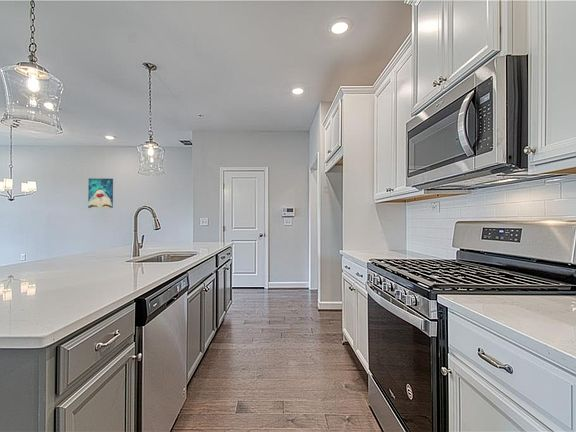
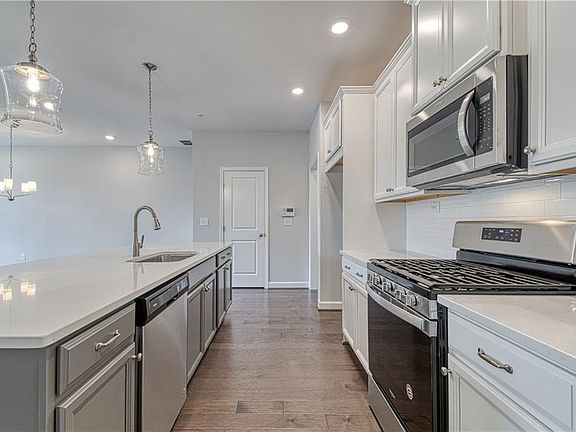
- wall art (100, 193)
